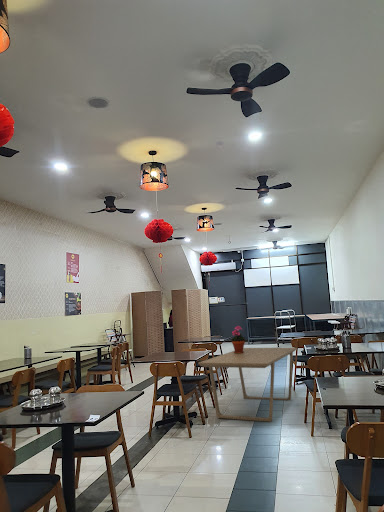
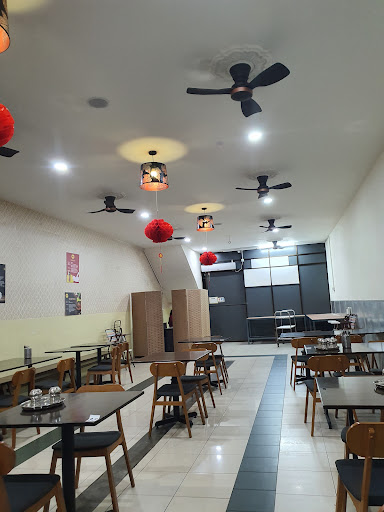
- dining table (244, 385)
- potted plant (237, 339)
